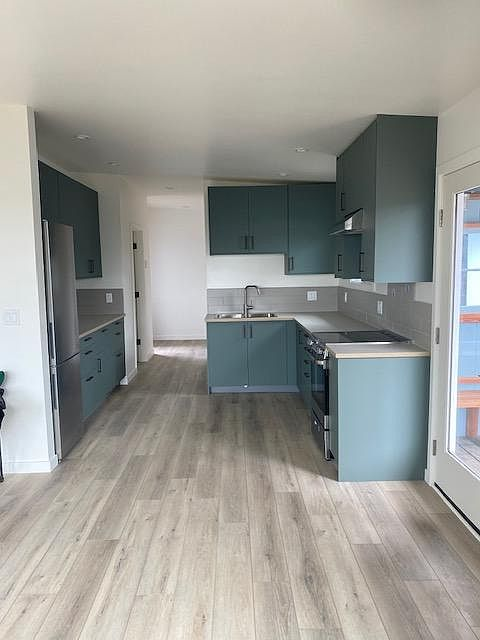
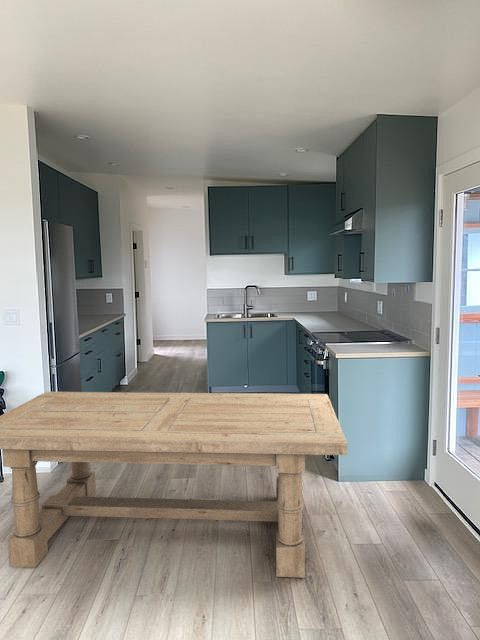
+ dining table (169, 463)
